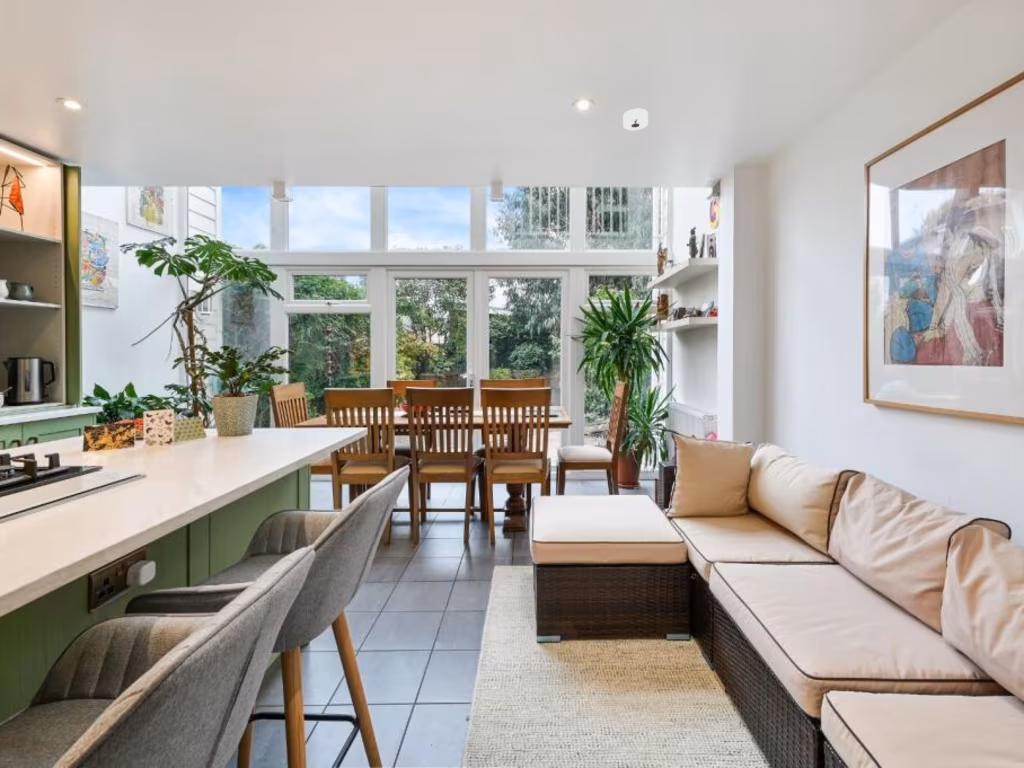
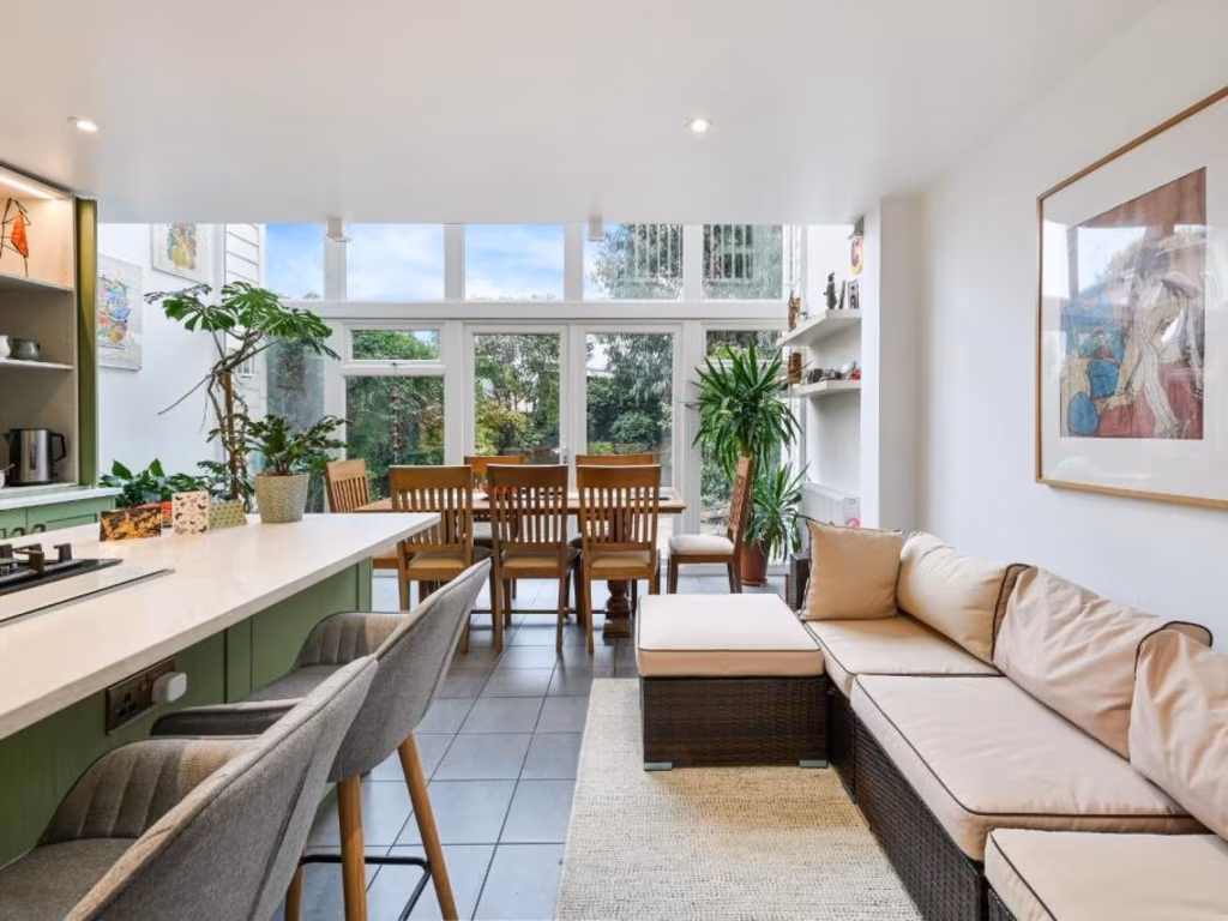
- smoke detector (635, 120)
